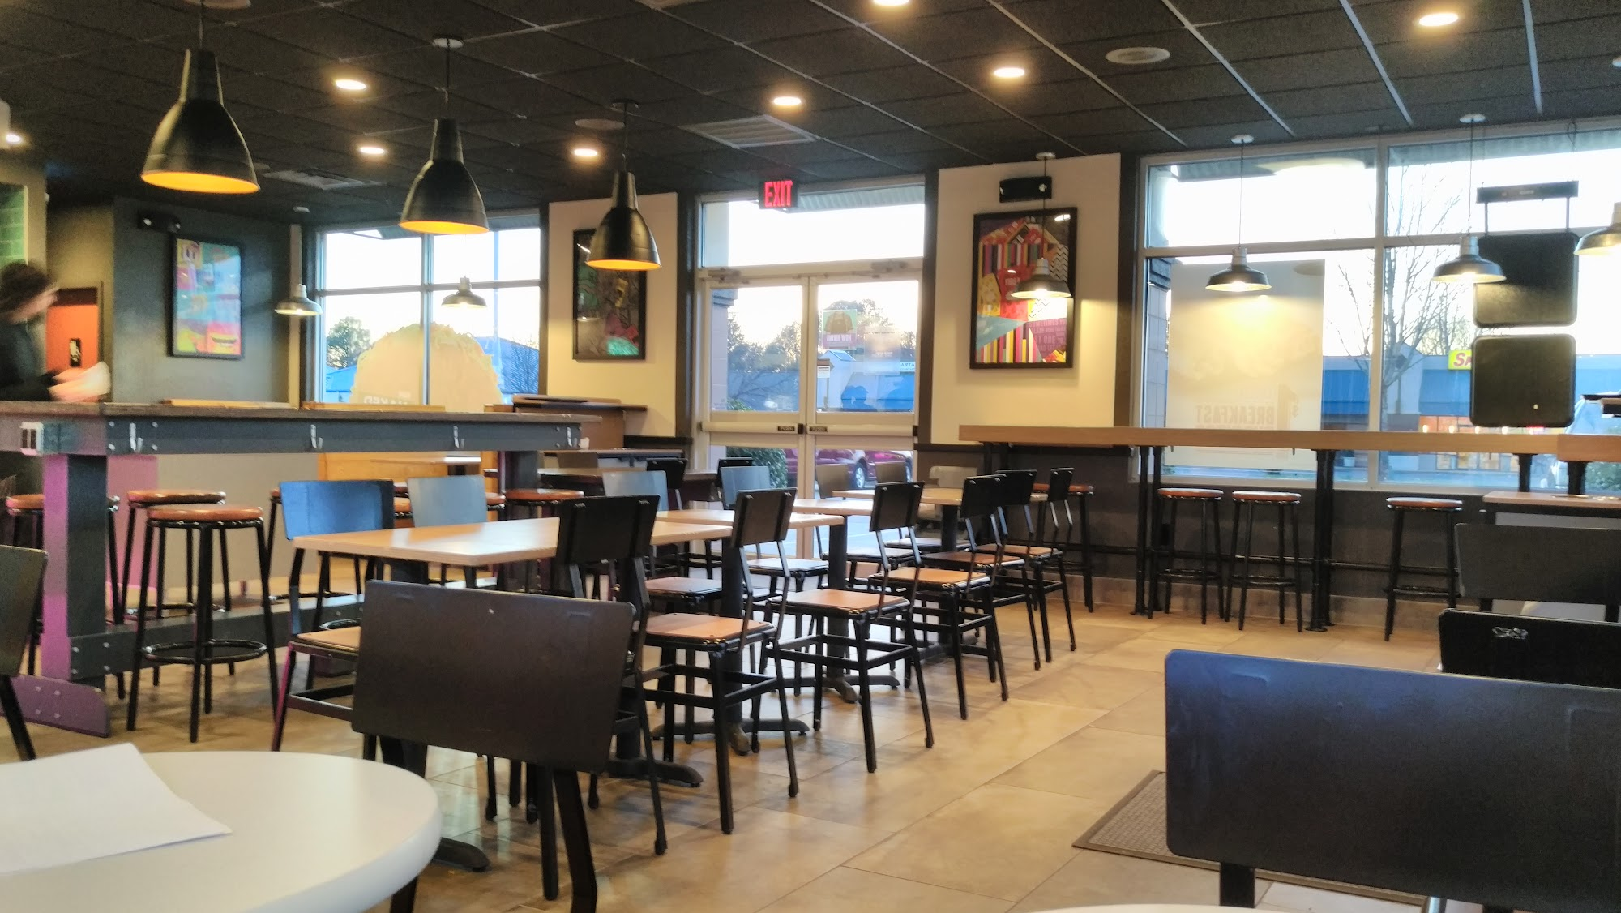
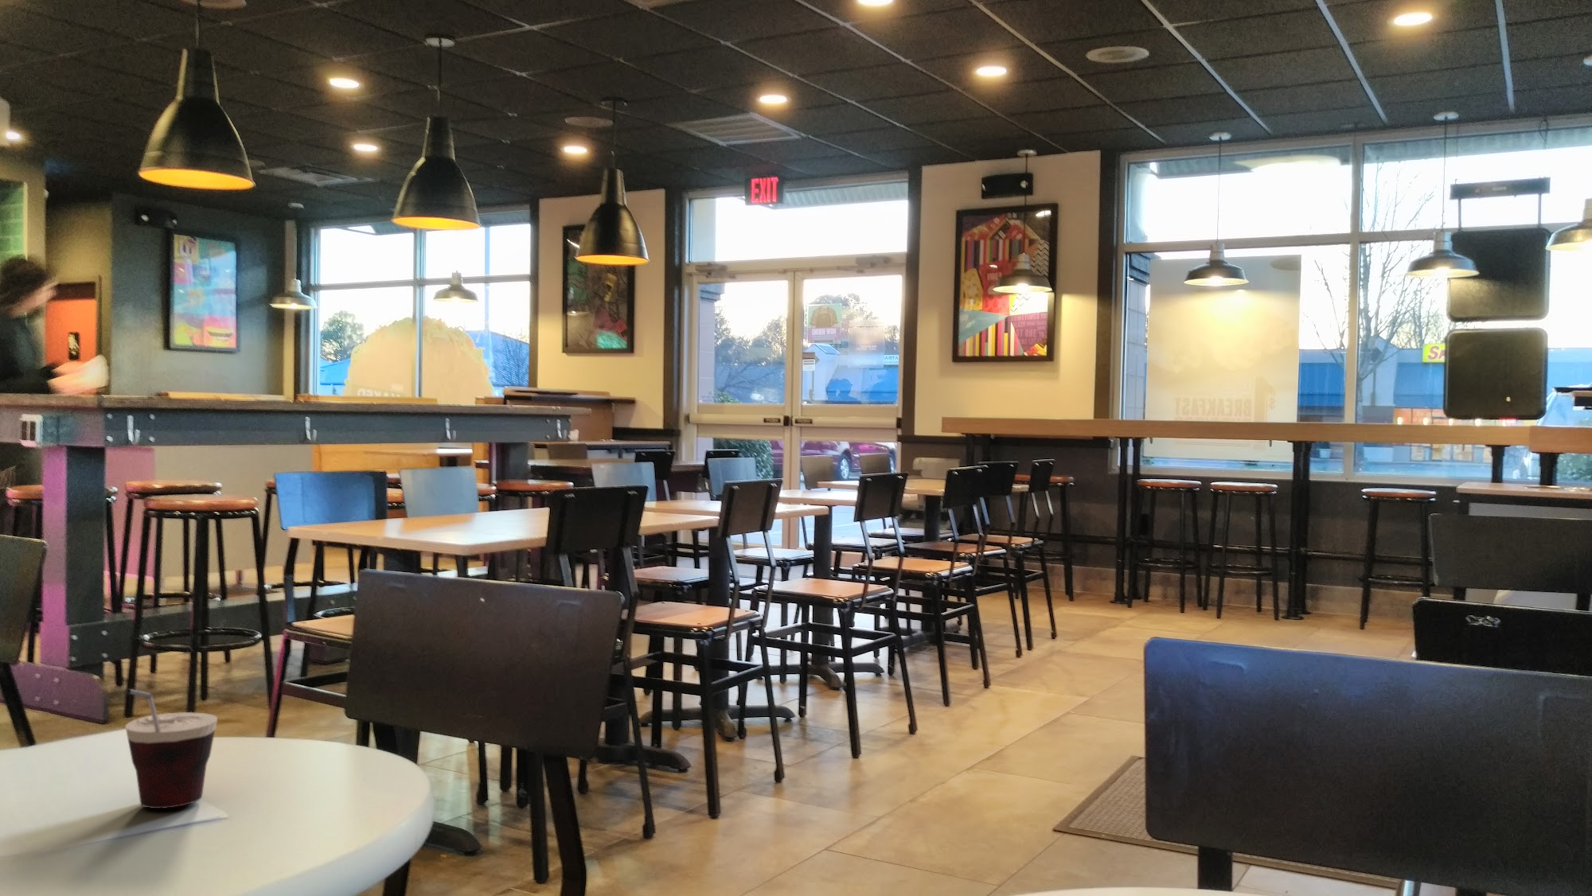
+ cup (160, 742)
